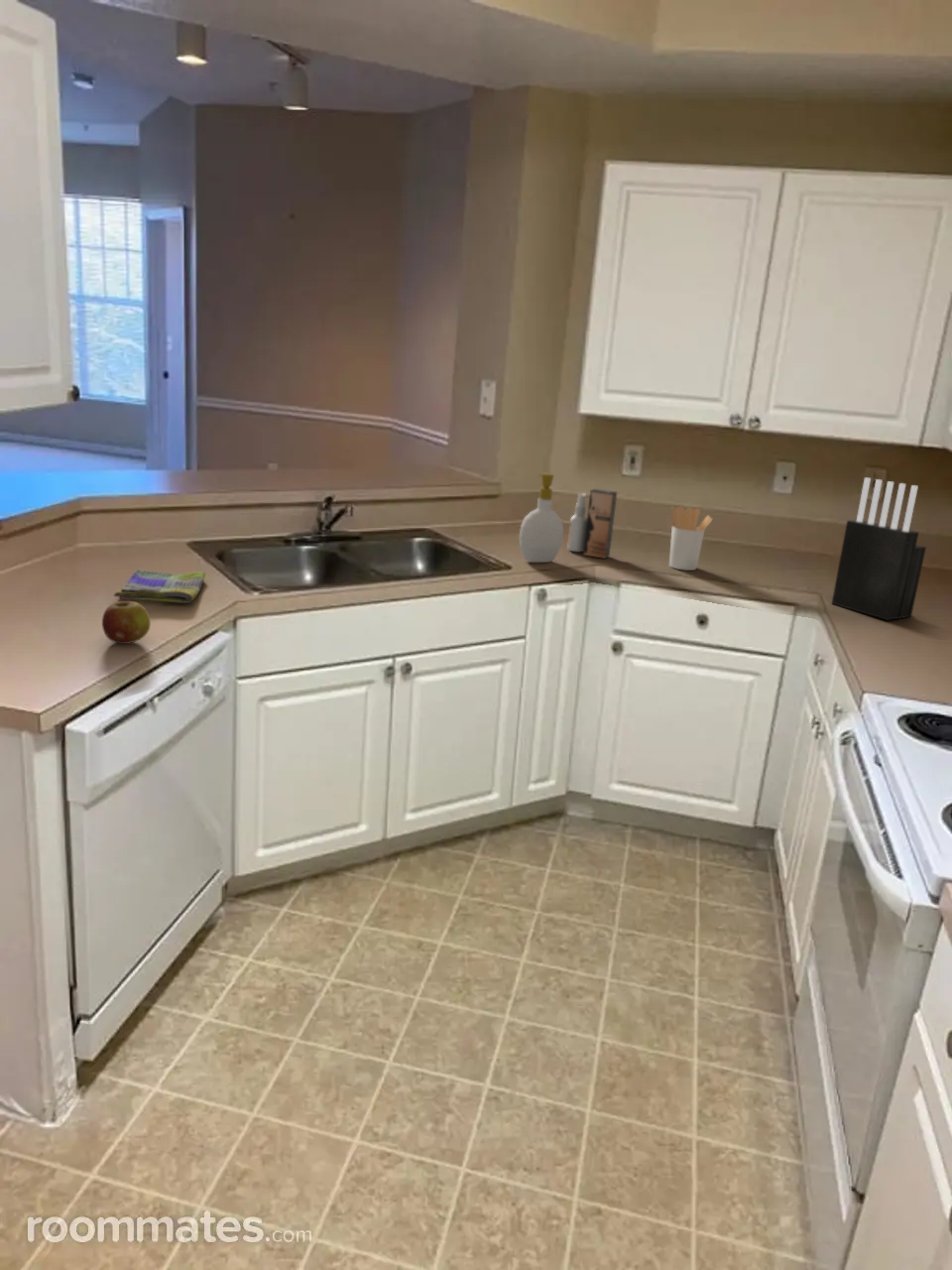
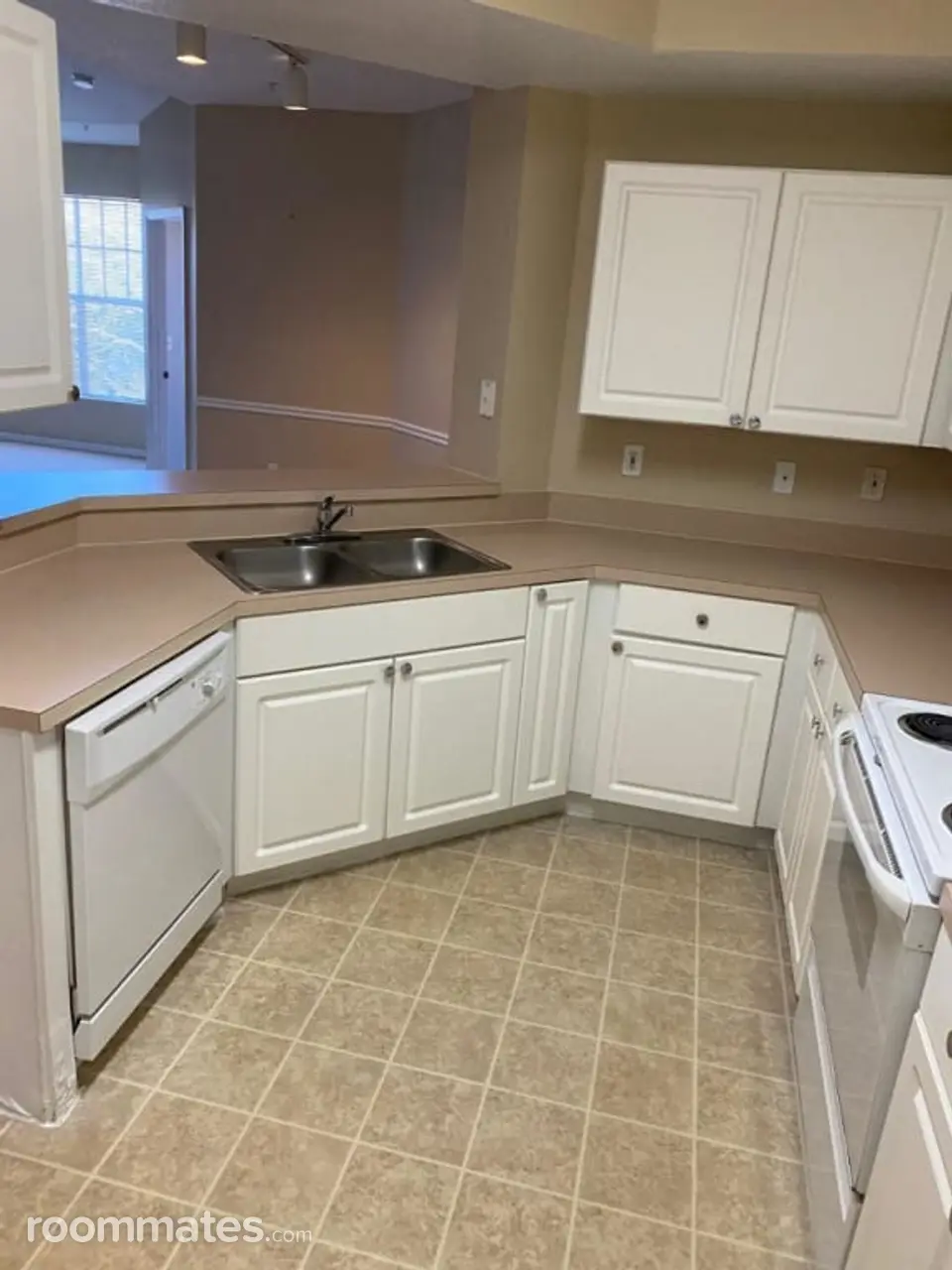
- knife block (886, 547)
- soap bottle (542, 517)
- dish towel (163, 584)
- spray bottle (591, 522)
- fruit (126, 621)
- utensil holder (685, 536)
